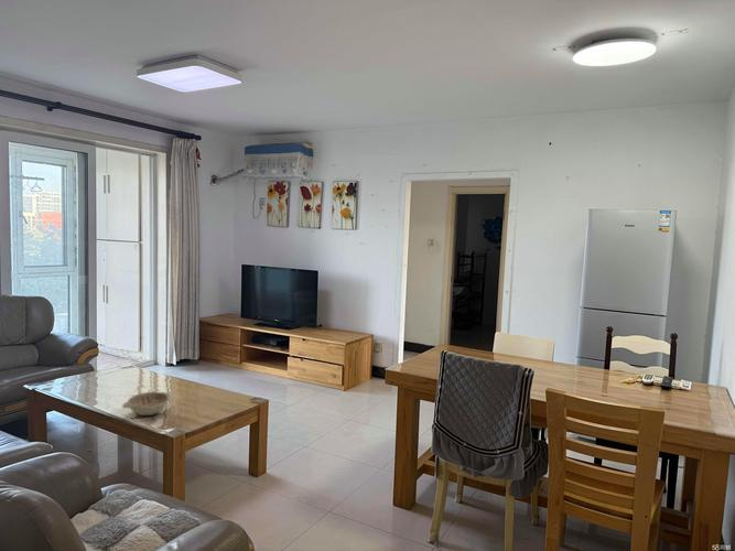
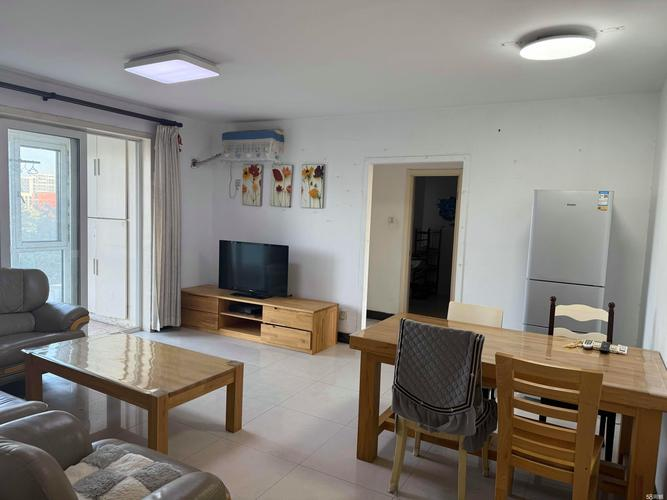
- decorative bowl (148, 406)
